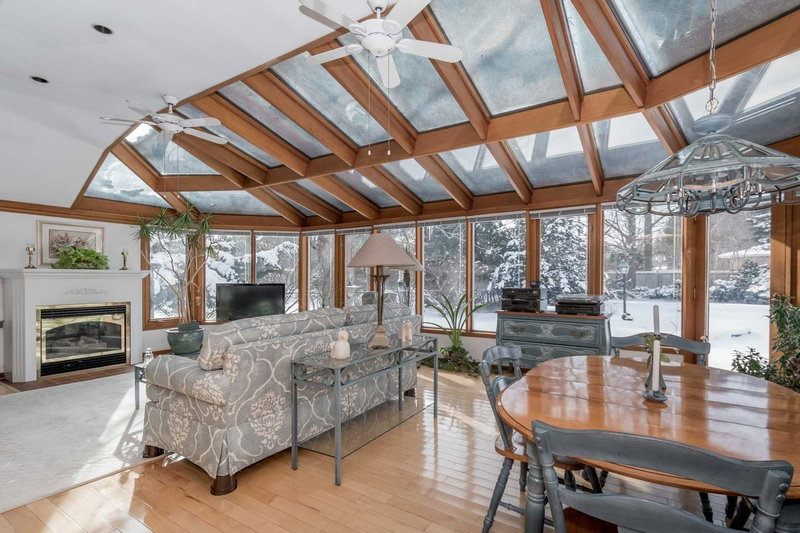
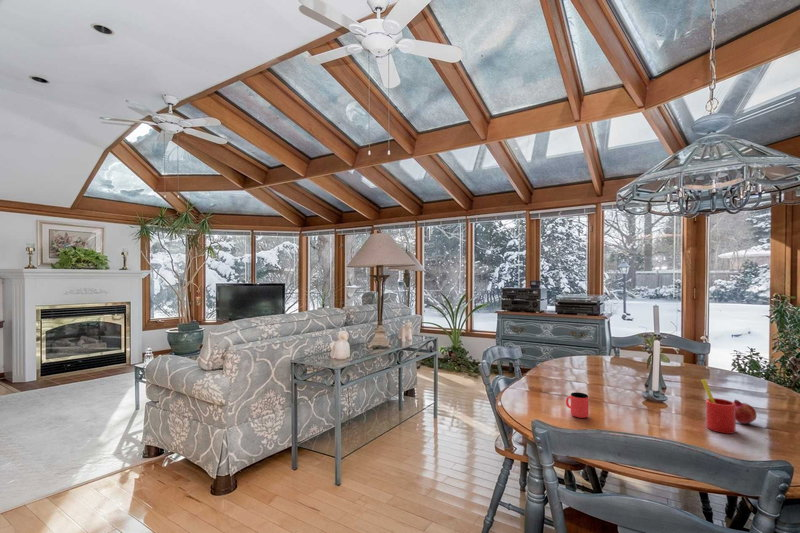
+ straw (717, 404)
+ cup (576, 404)
+ fruit (743, 411)
